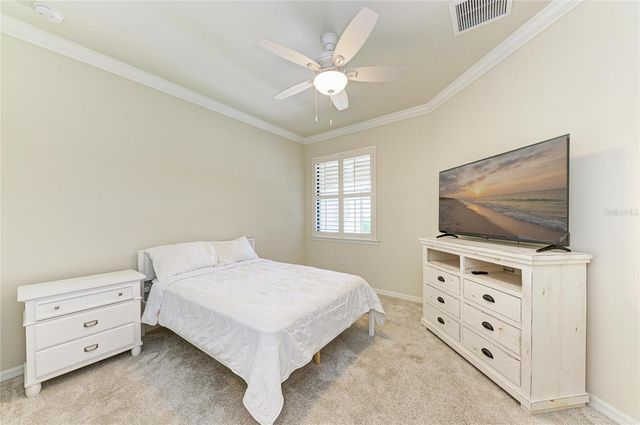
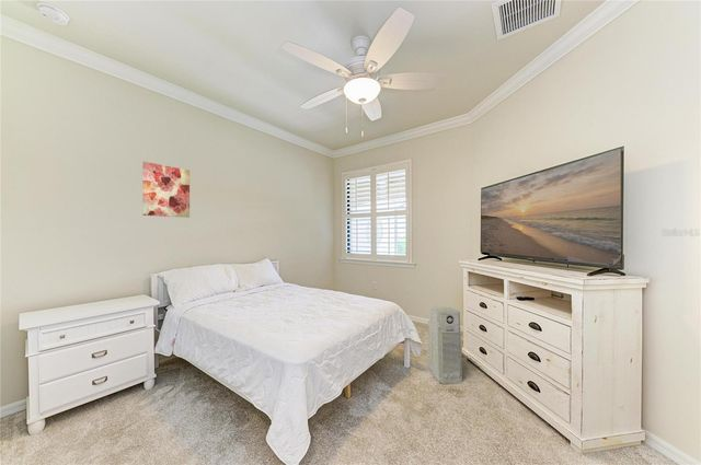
+ wall art (168, 190)
+ air purifier (443, 340)
